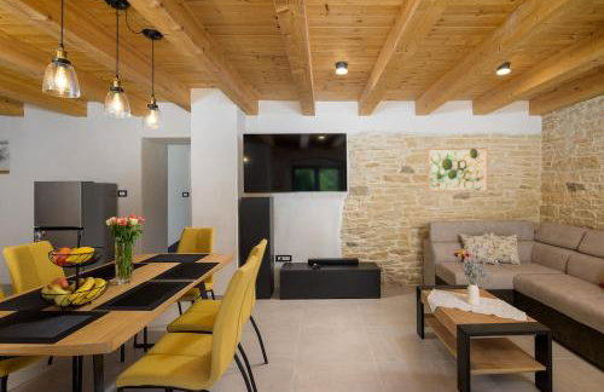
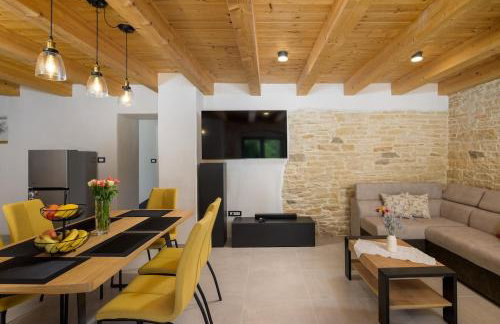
- wall art (457, 169)
